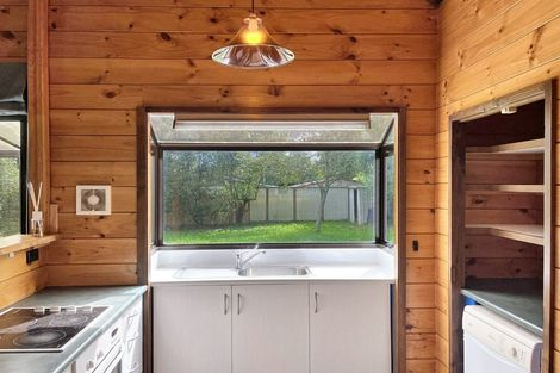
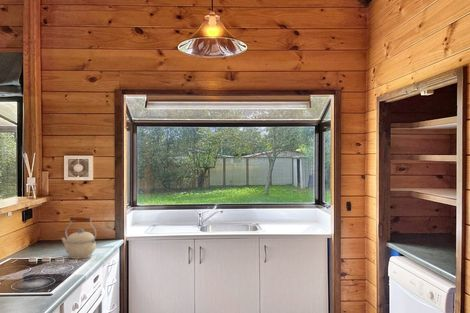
+ kettle (78, 236)
